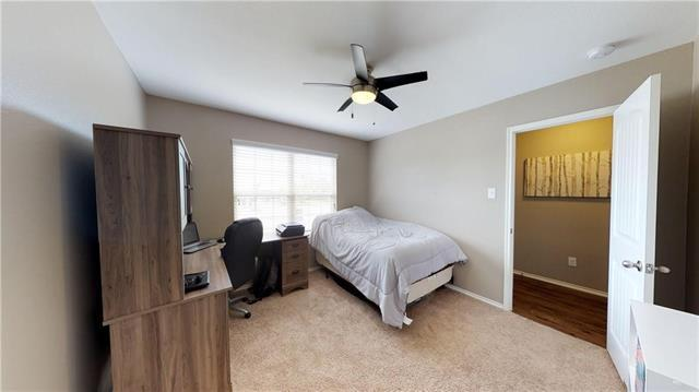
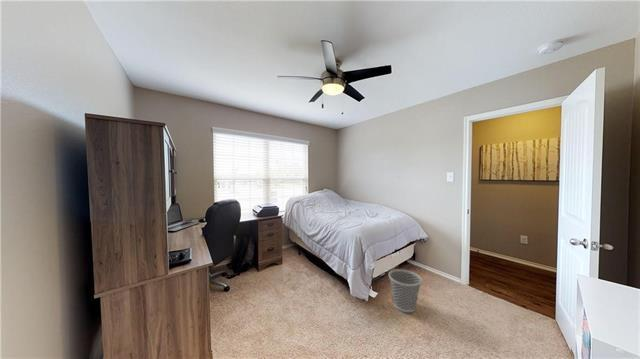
+ wastebasket (404, 291)
